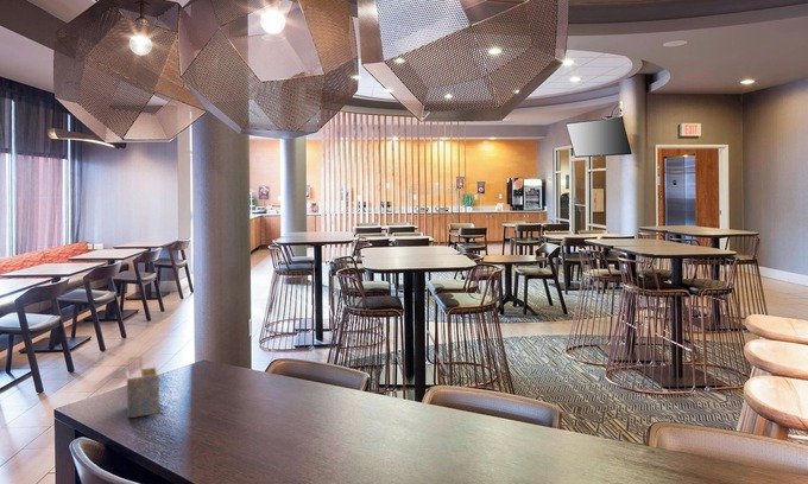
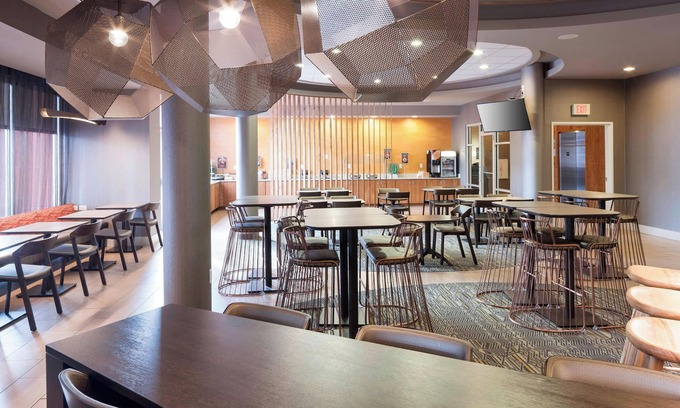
- napkin holder (143, 384)
